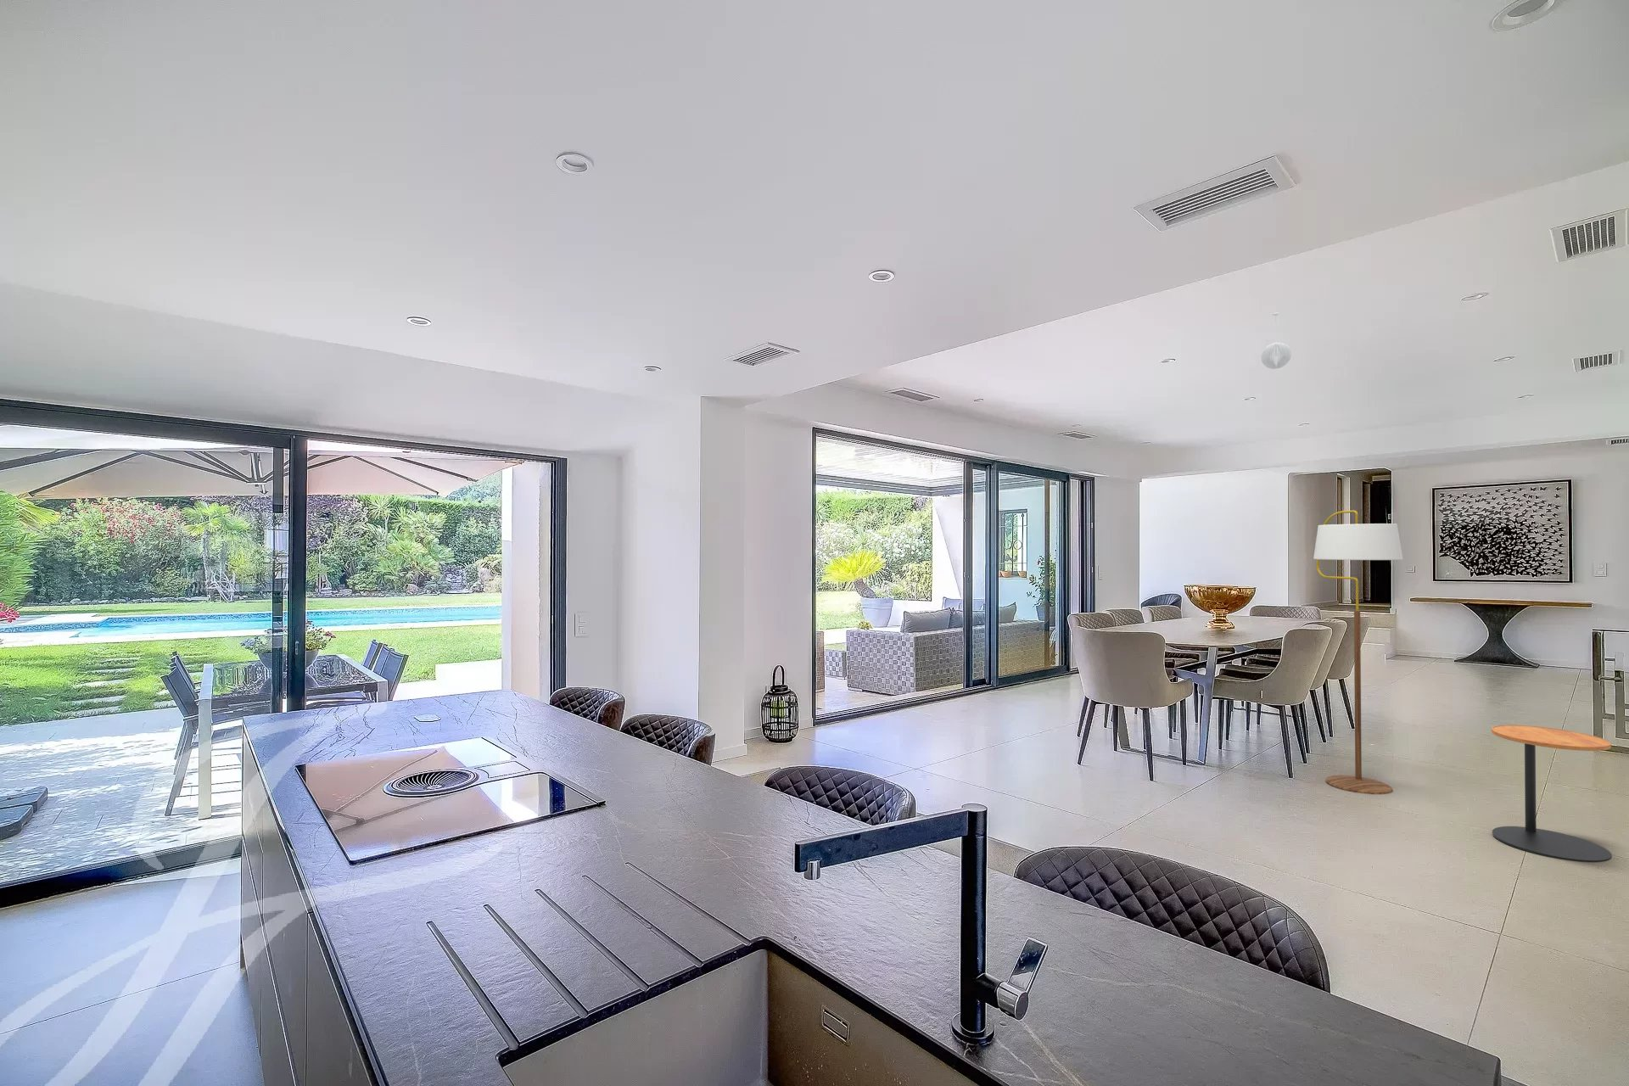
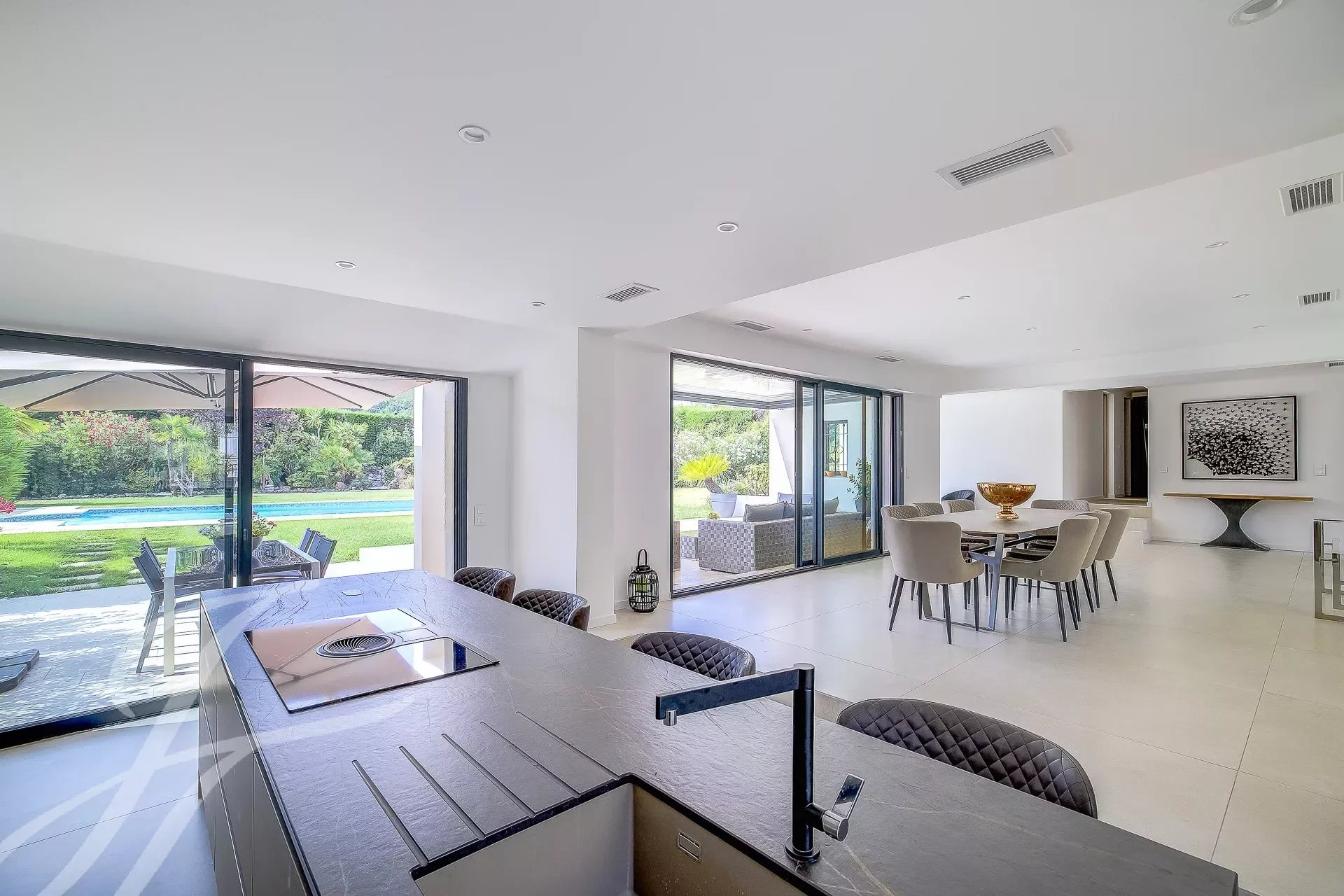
- side table (1534, 789)
- pendant light (1275, 343)
- floor lamp (1354, 646)
